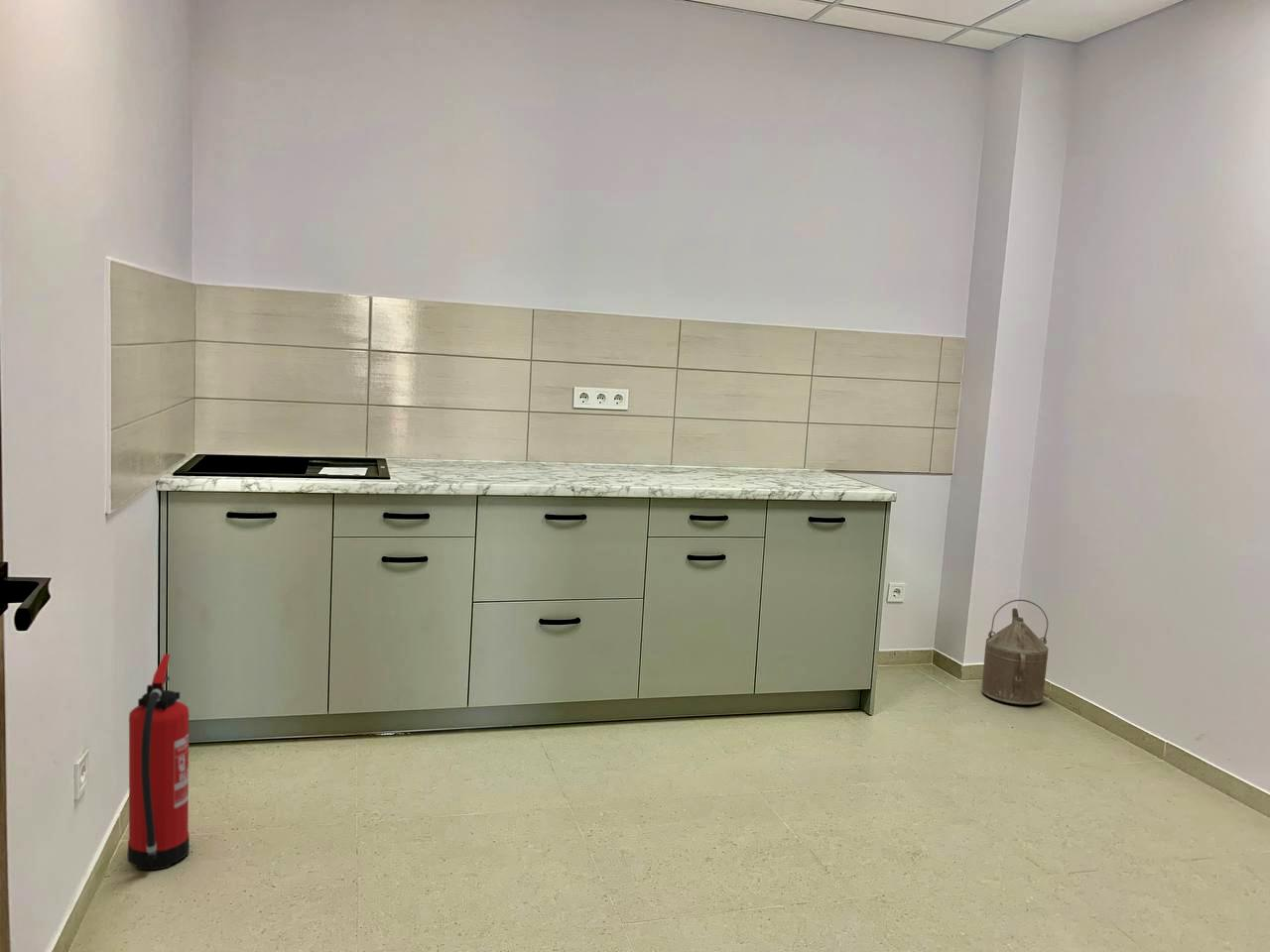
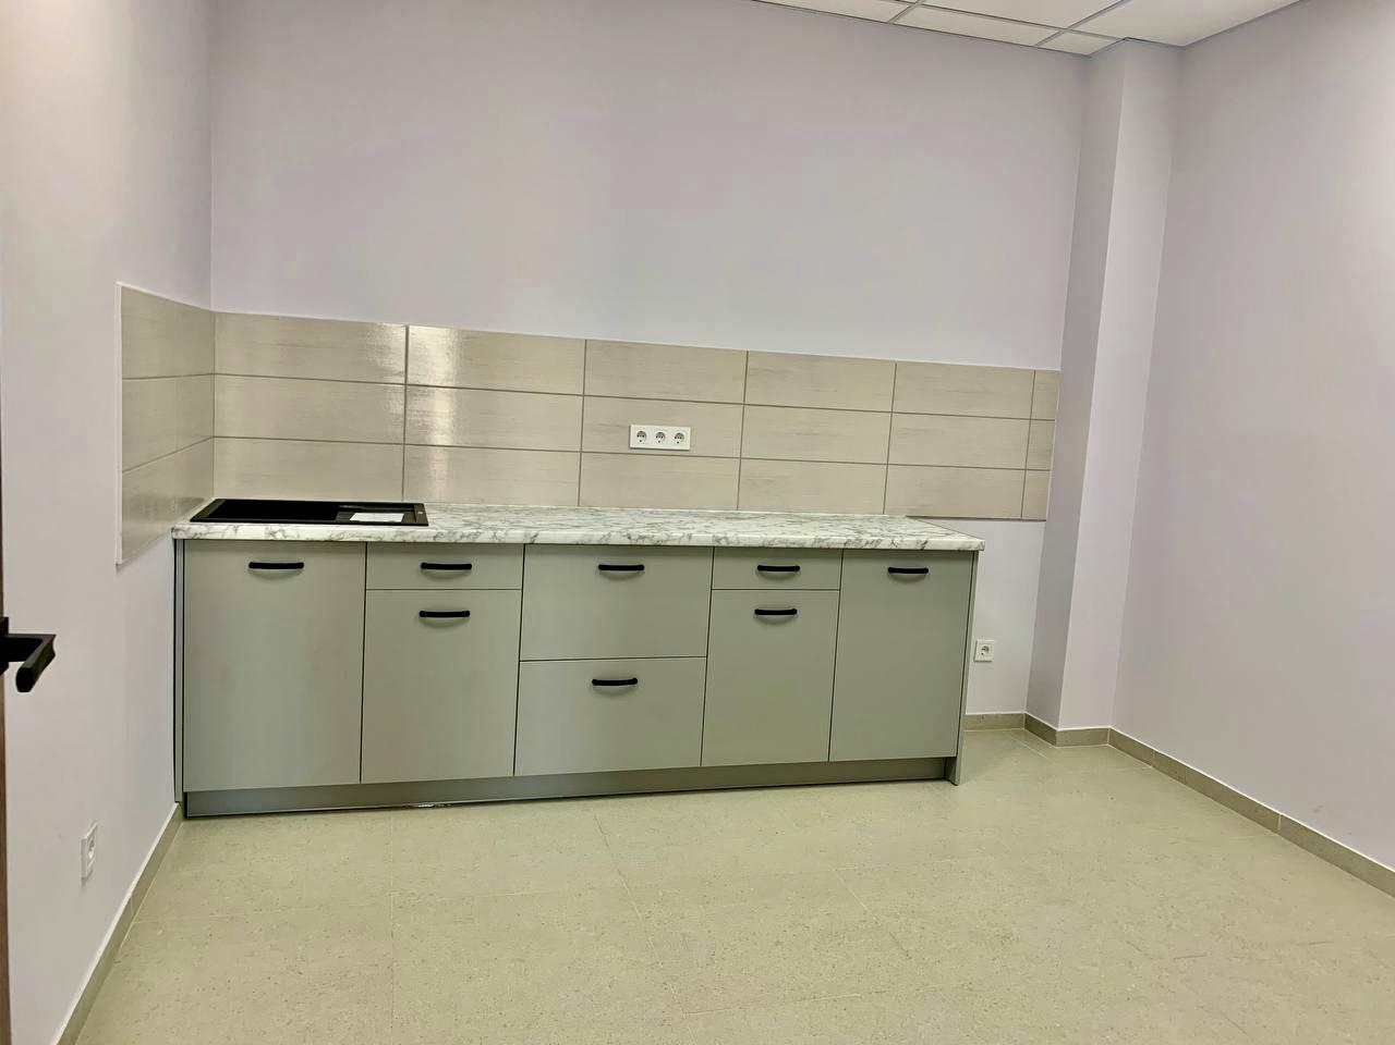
- fire extinguisher (156, 767)
- watering can (1017, 650)
